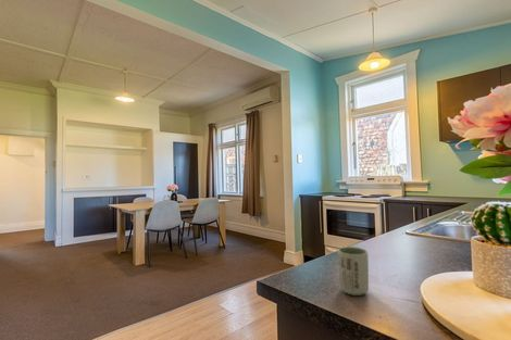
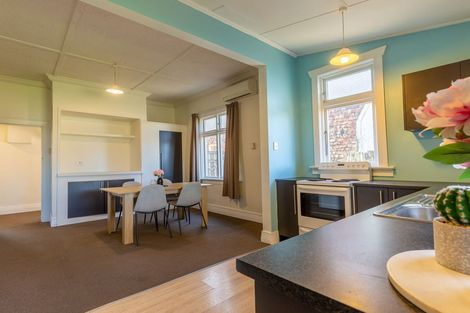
- cup (352, 270)
